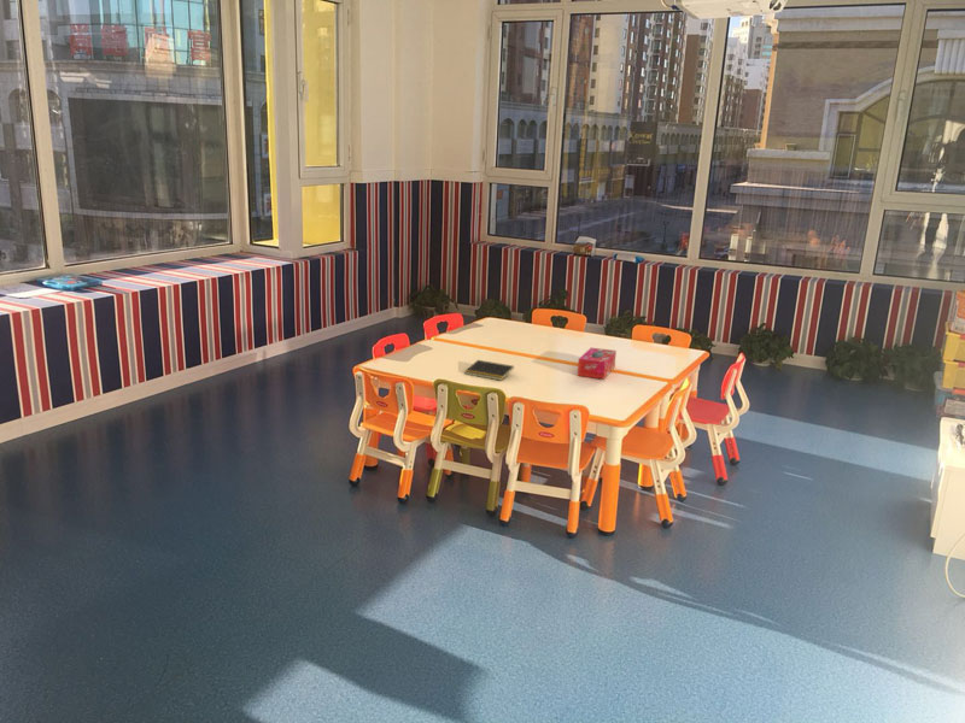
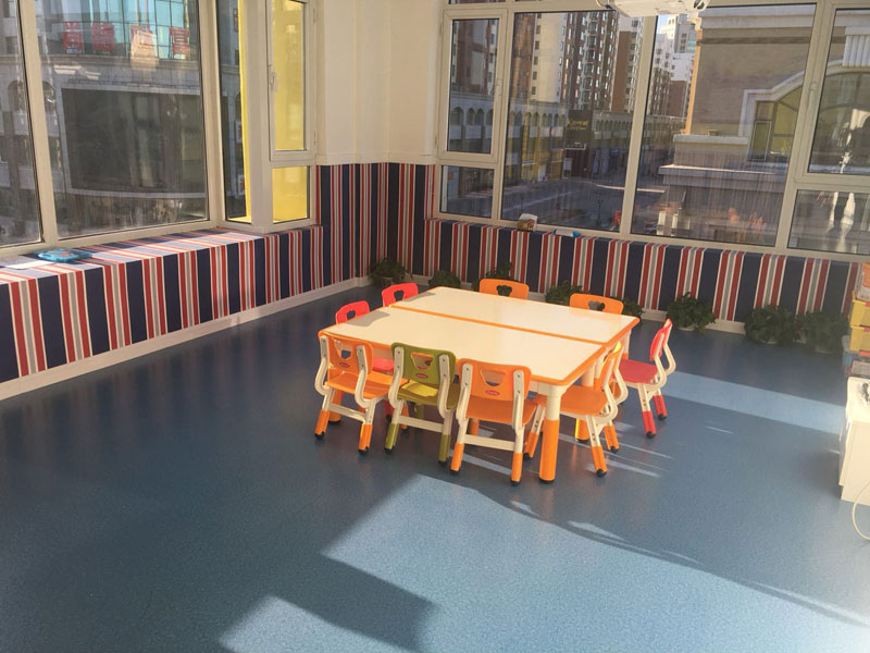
- tissue box (597, 363)
- notepad (489, 370)
